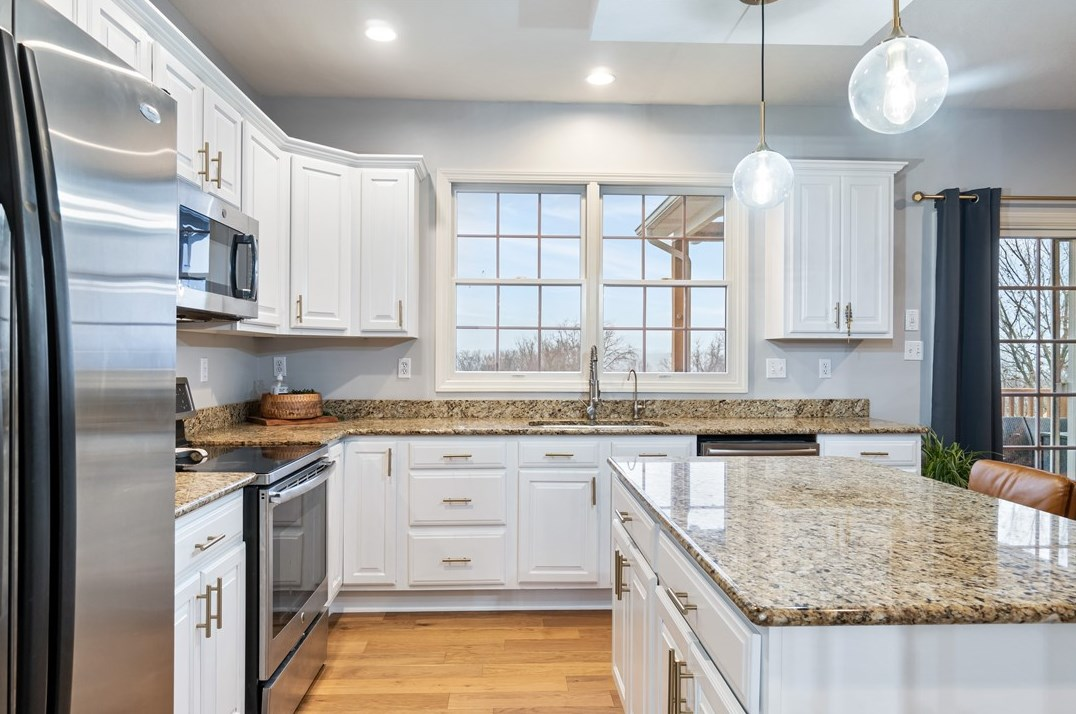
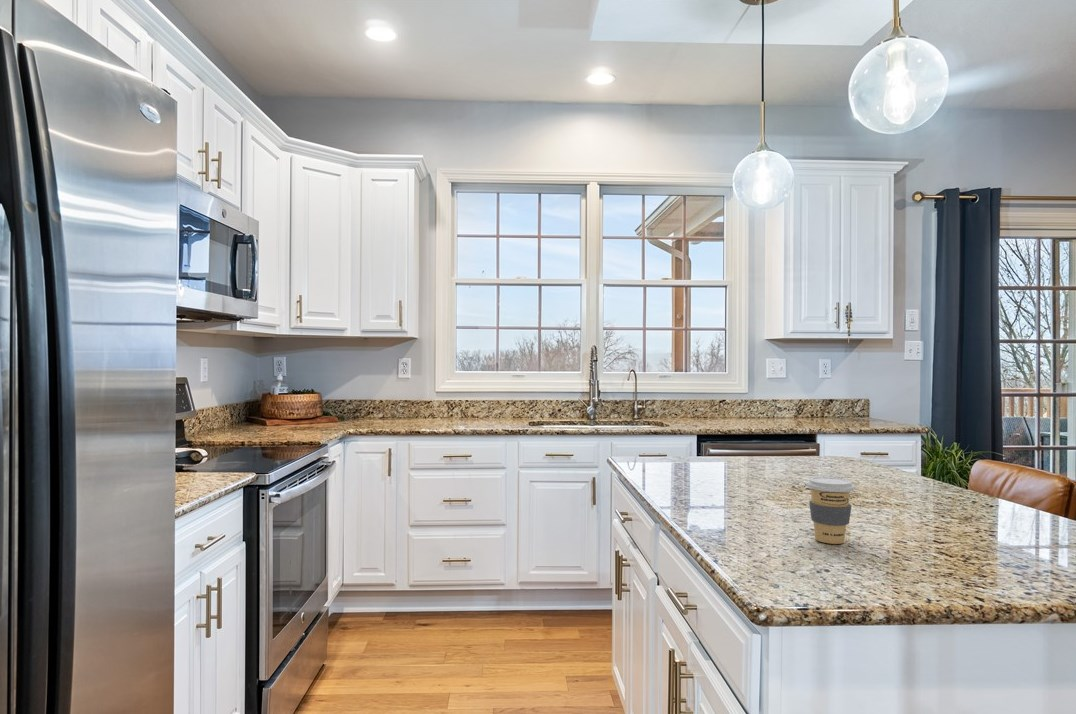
+ coffee cup (829, 510)
